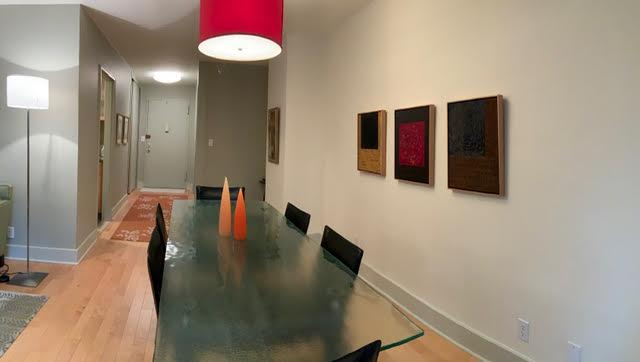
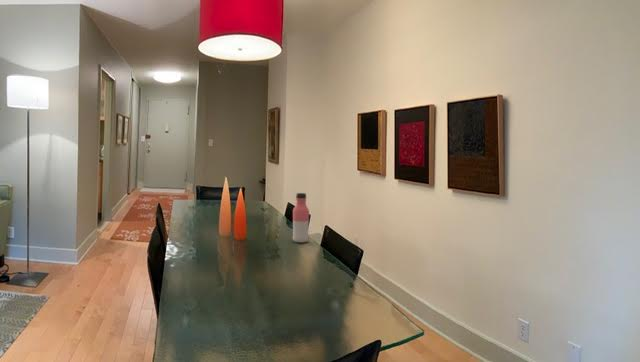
+ water bottle (300, 217)
